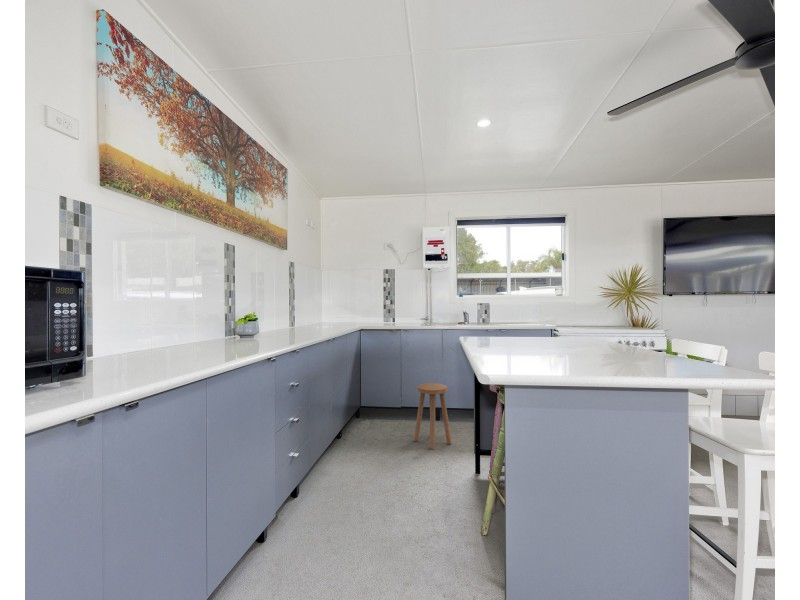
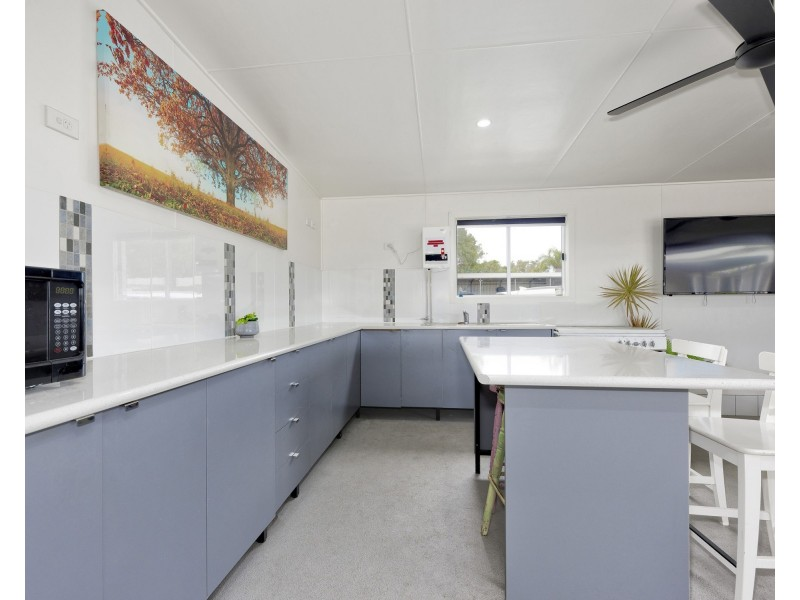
- stool (432, 414)
